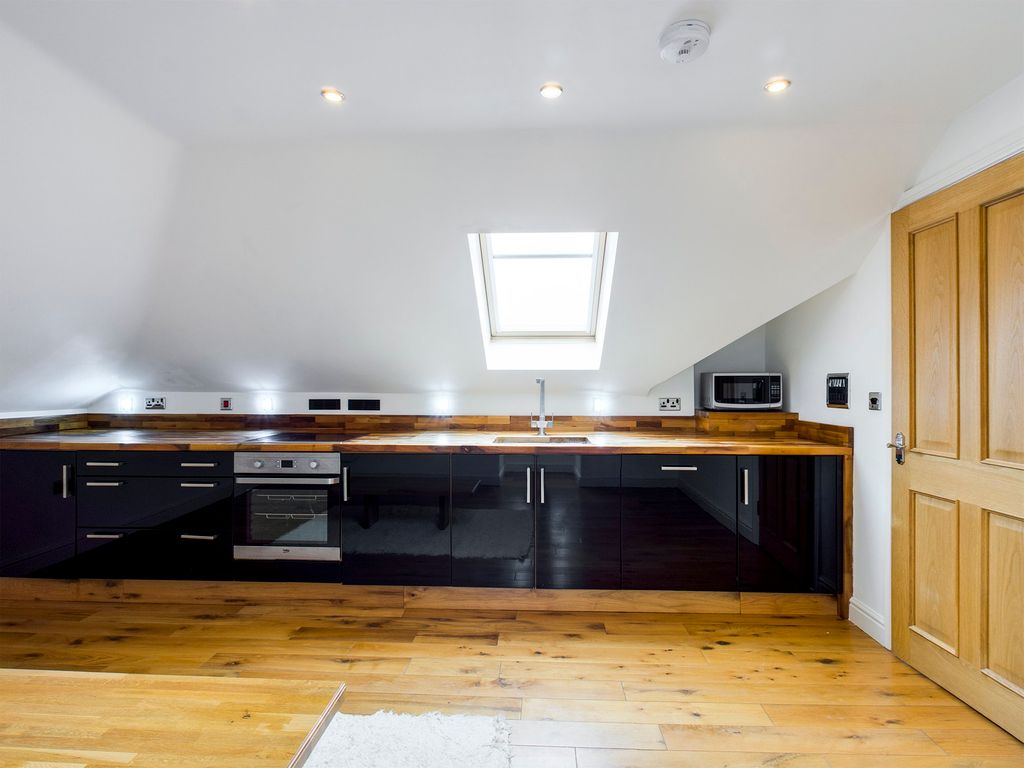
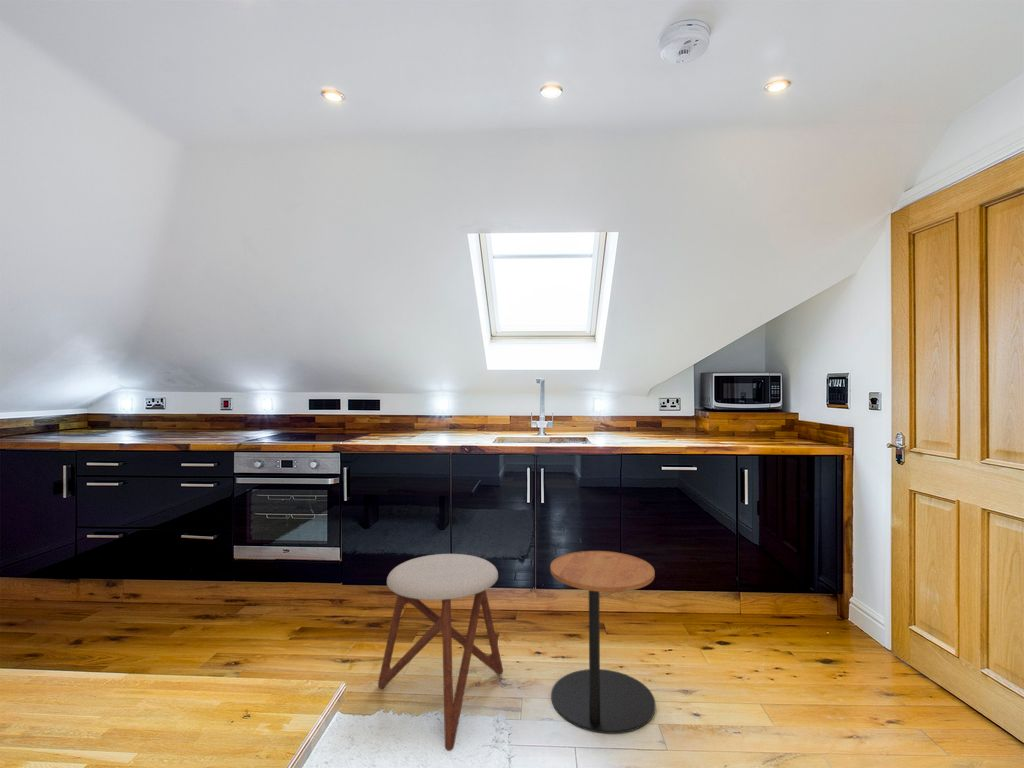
+ side table (599, 633)
+ stool (444, 638)
